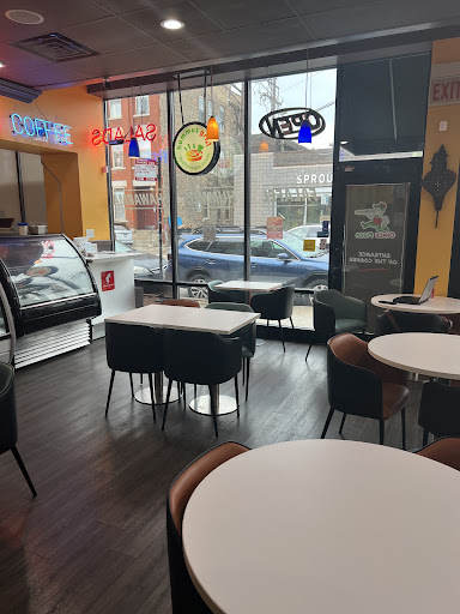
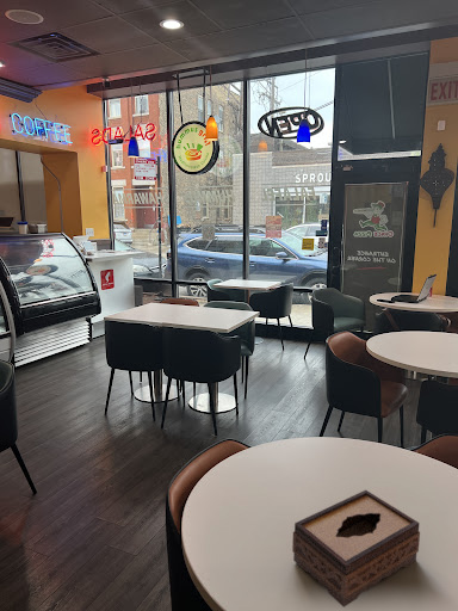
+ tissue box (355, 542)
